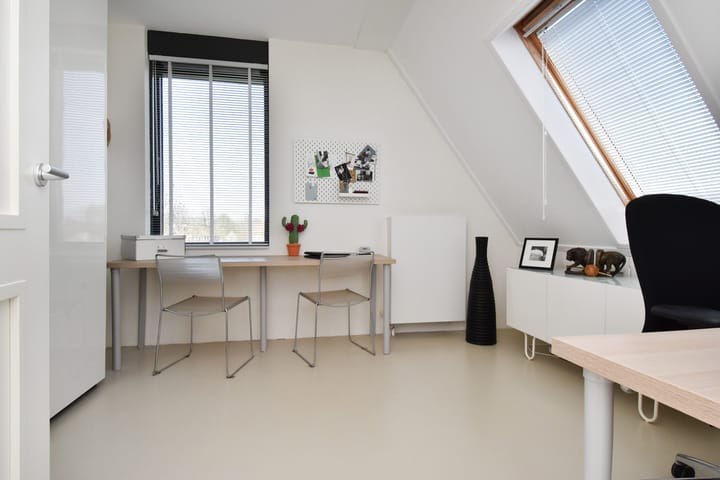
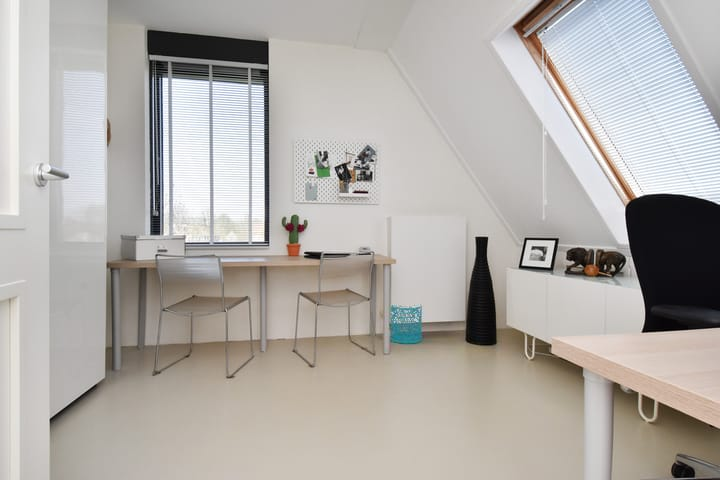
+ wastebasket (405, 322)
